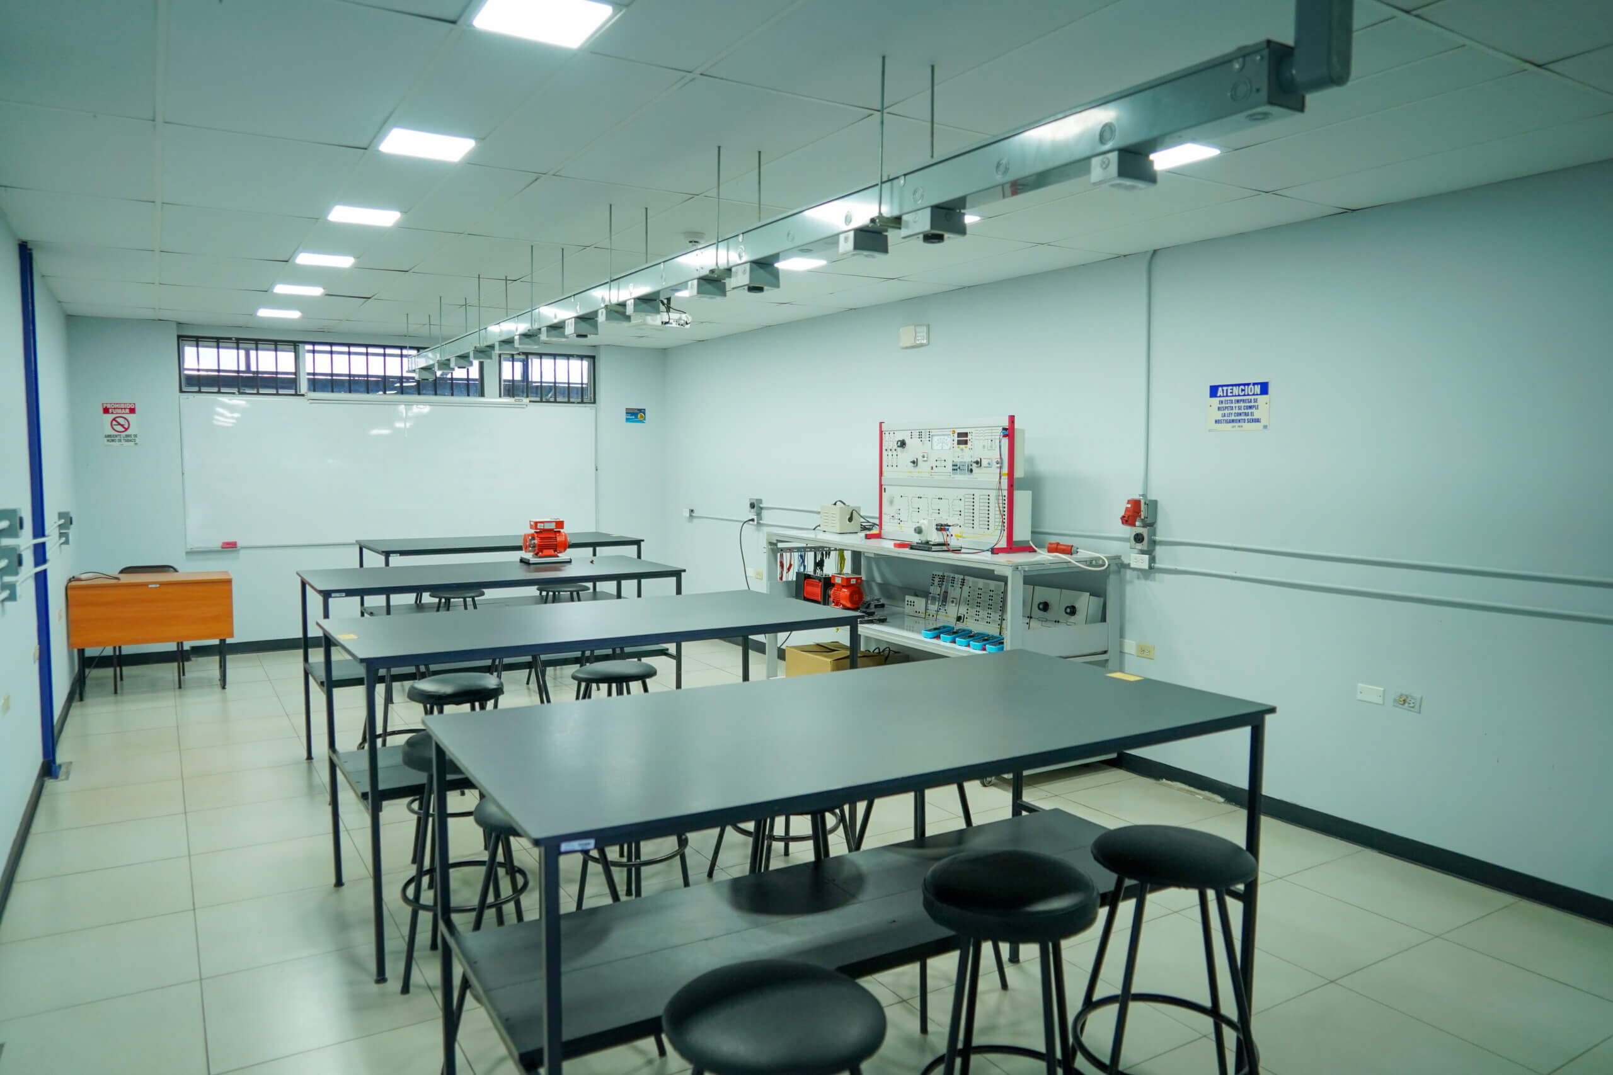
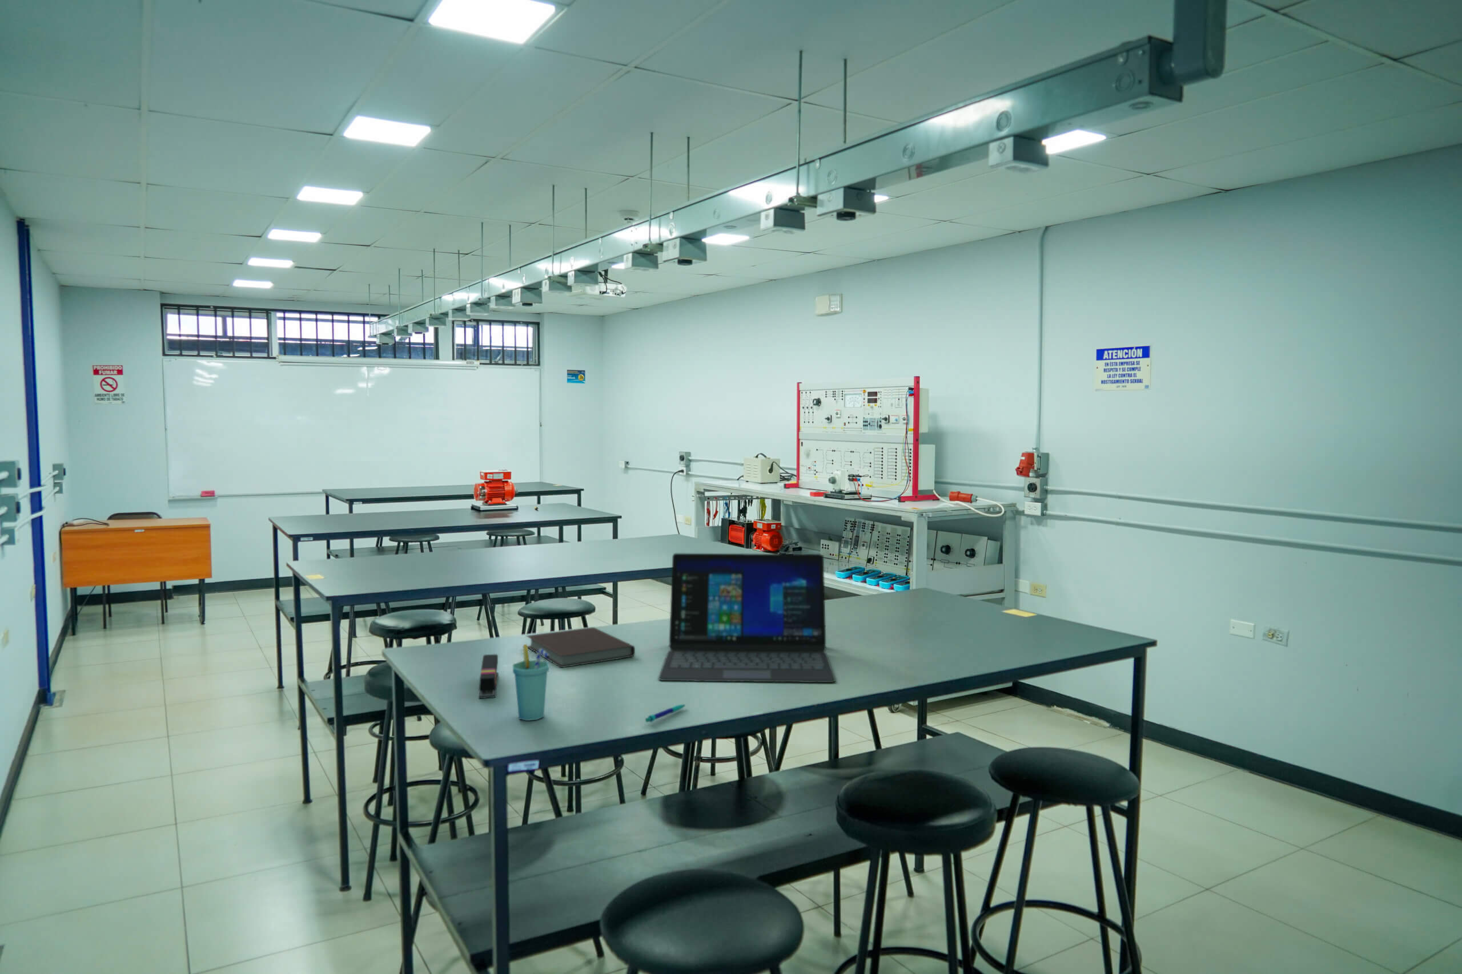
+ cup (532, 680)
+ notebook (579, 646)
+ laptop (747, 612)
+ pen (667, 712)
+ stapler (488, 675)
